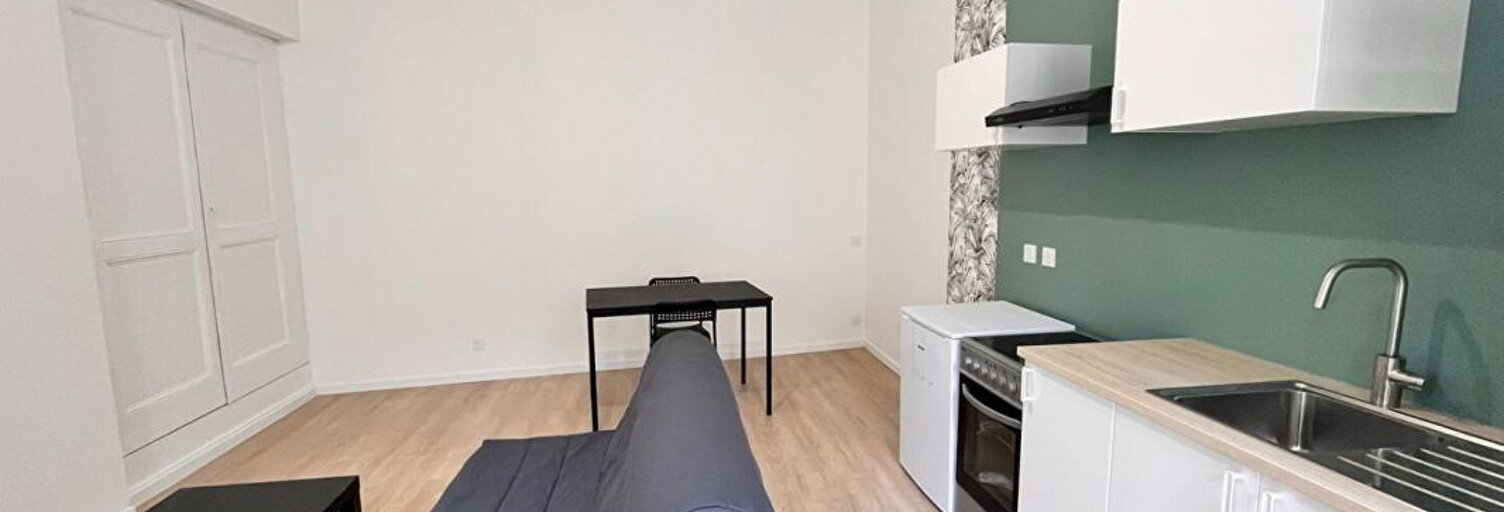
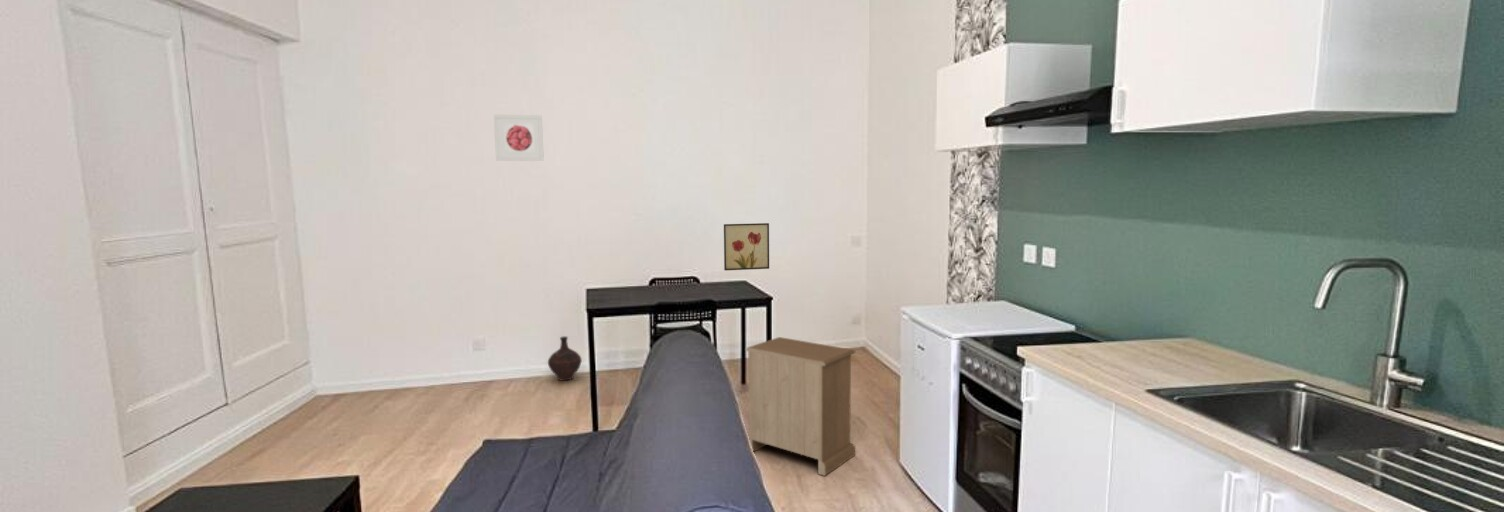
+ ceramic jug (564, 357)
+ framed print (519, 137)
+ wall art (746, 246)
+ nightstand (800, 401)
